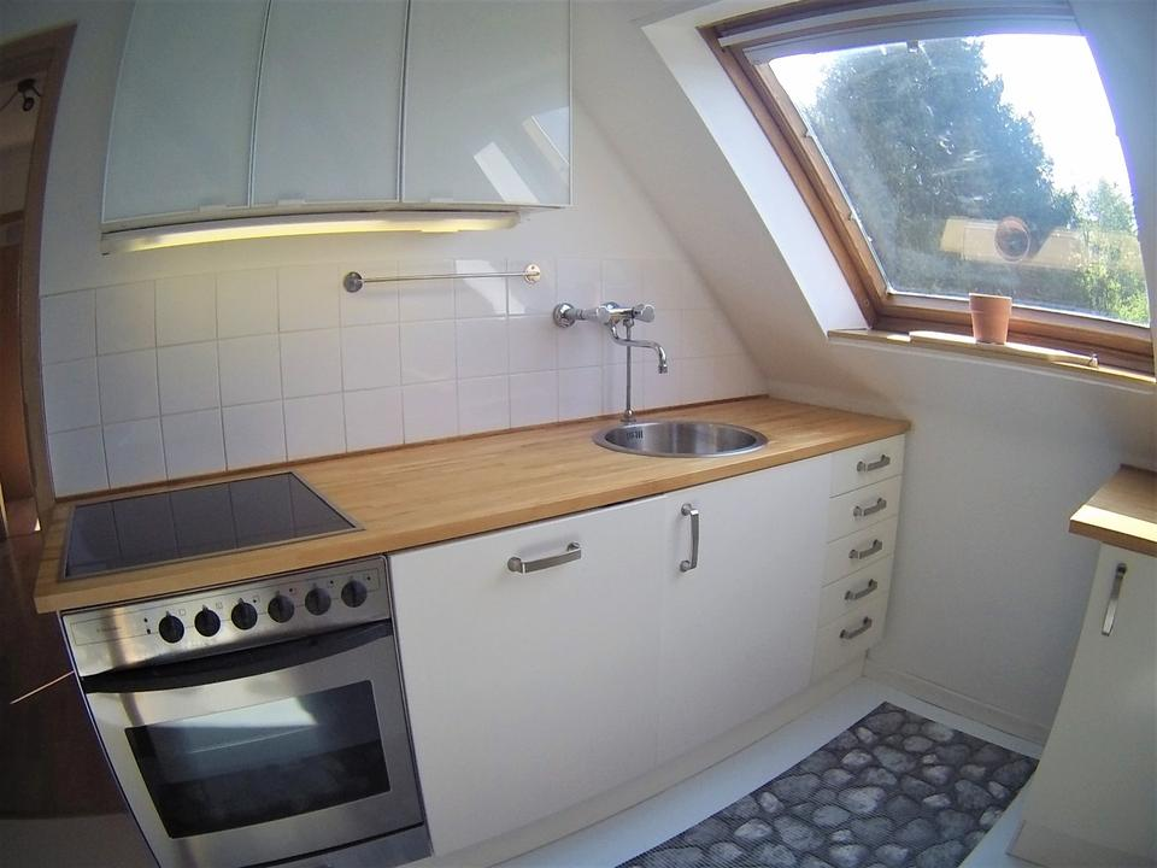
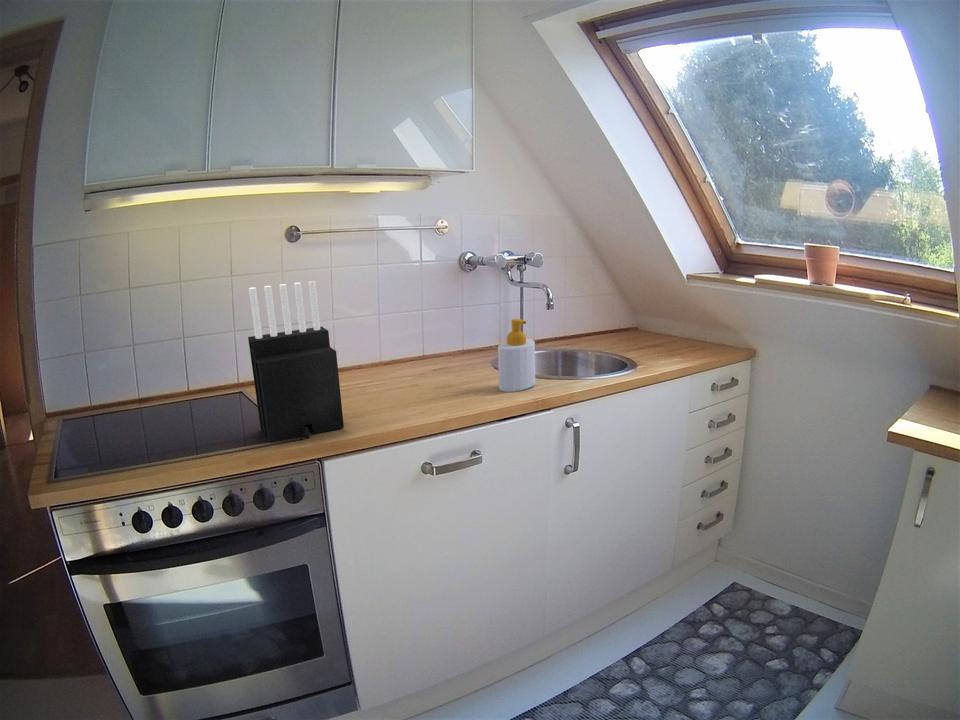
+ knife block (295, 360)
+ soap bottle (516, 353)
